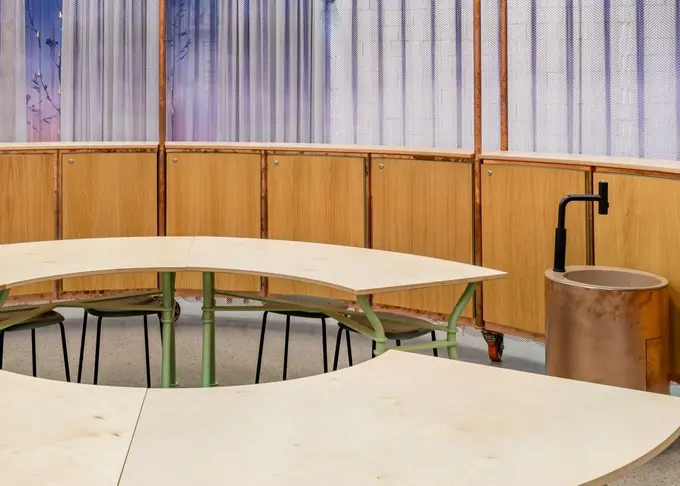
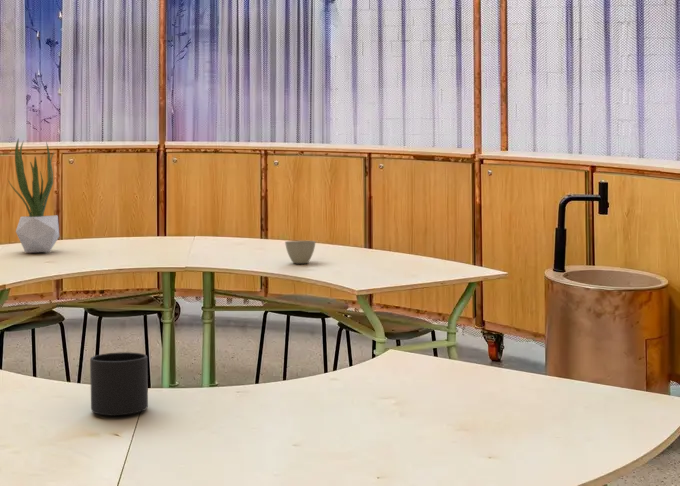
+ mug (120, 381)
+ potted plant (33, 196)
+ flower pot (300, 252)
